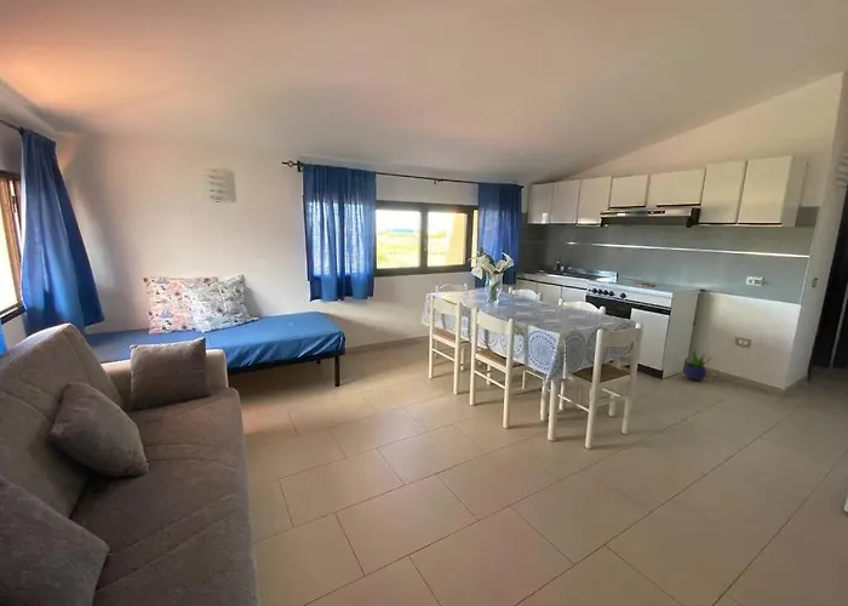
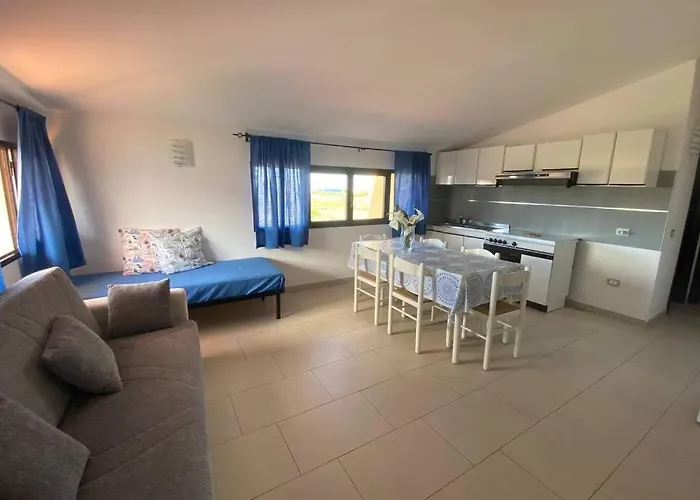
- potted plant (698, 364)
